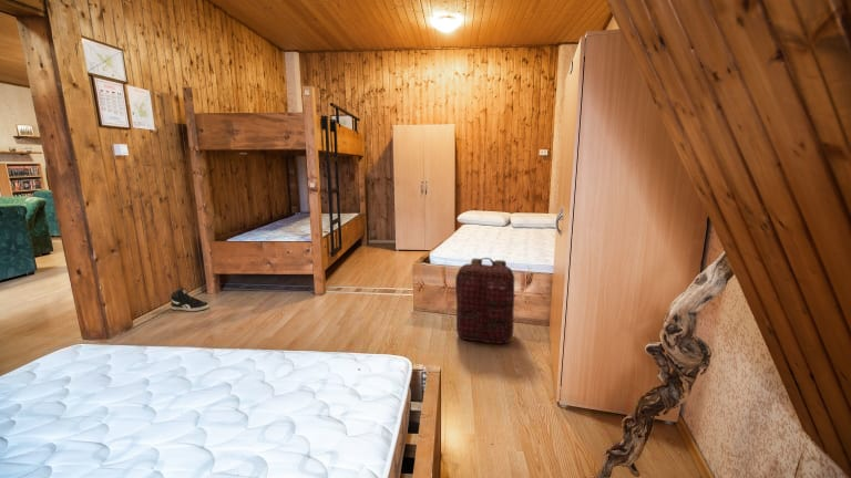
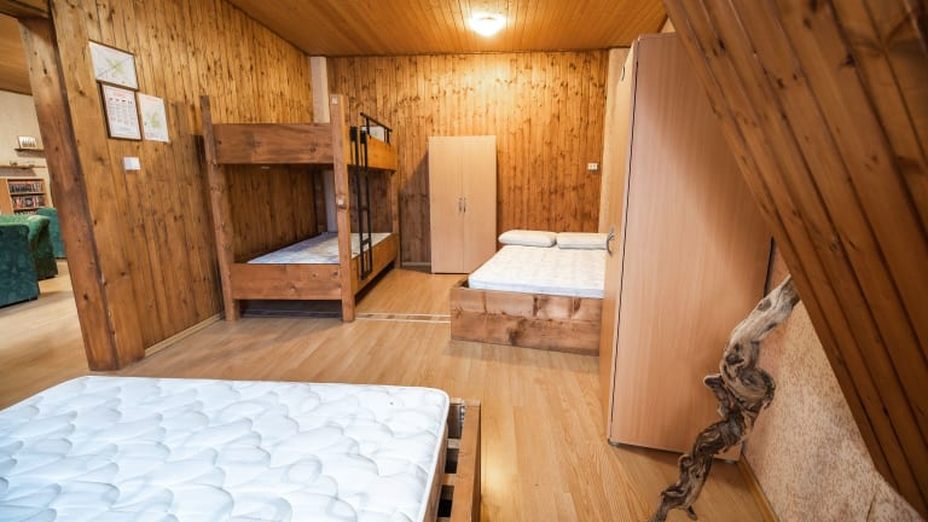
- sneaker (187, 299)
- backpack (485, 297)
